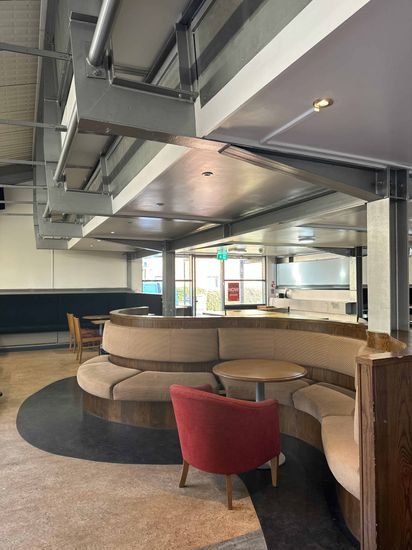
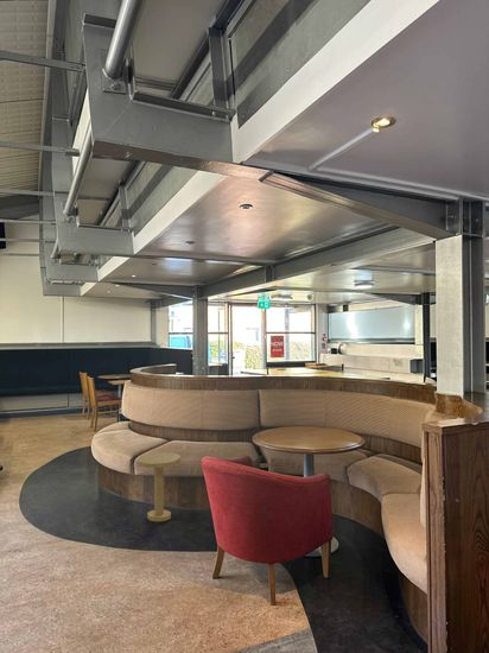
+ side table (158, 487)
